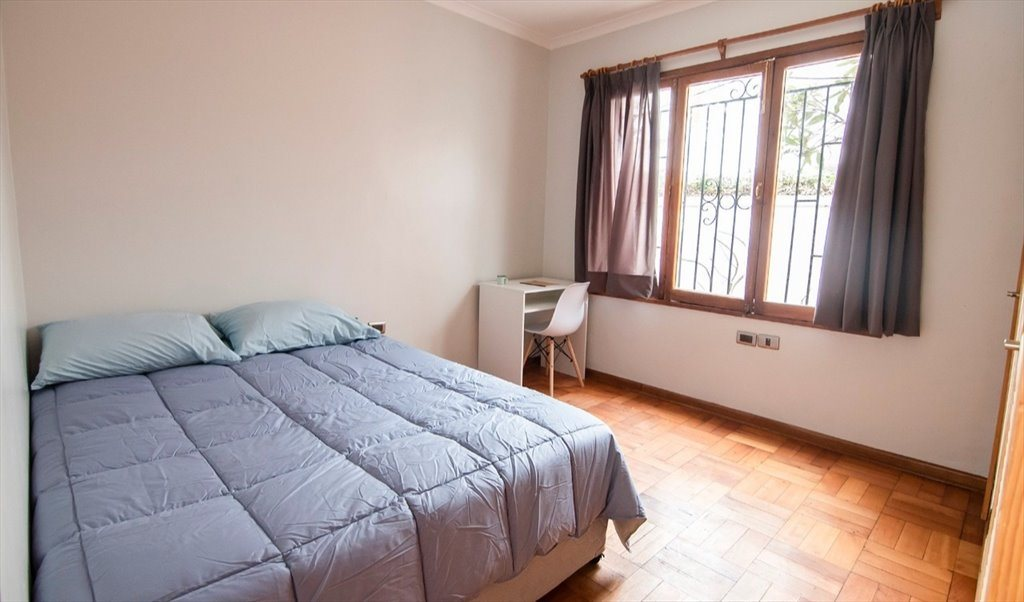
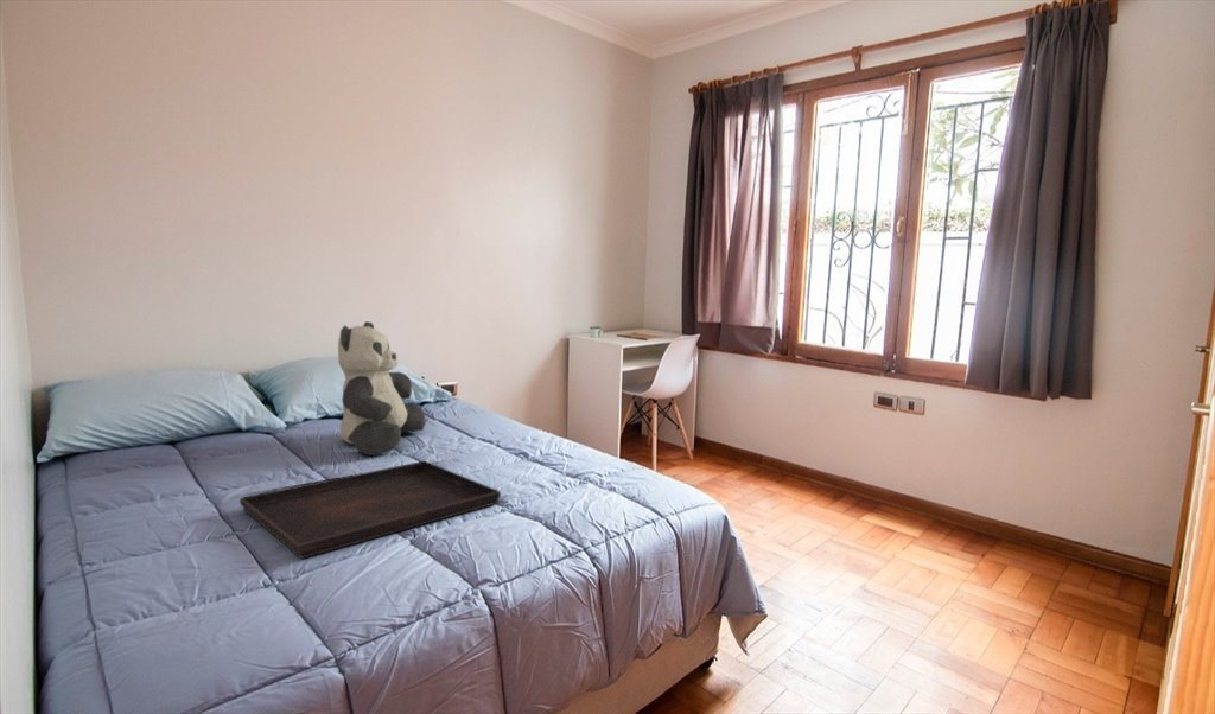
+ teddy bear (377, 382)
+ serving tray (374, 501)
